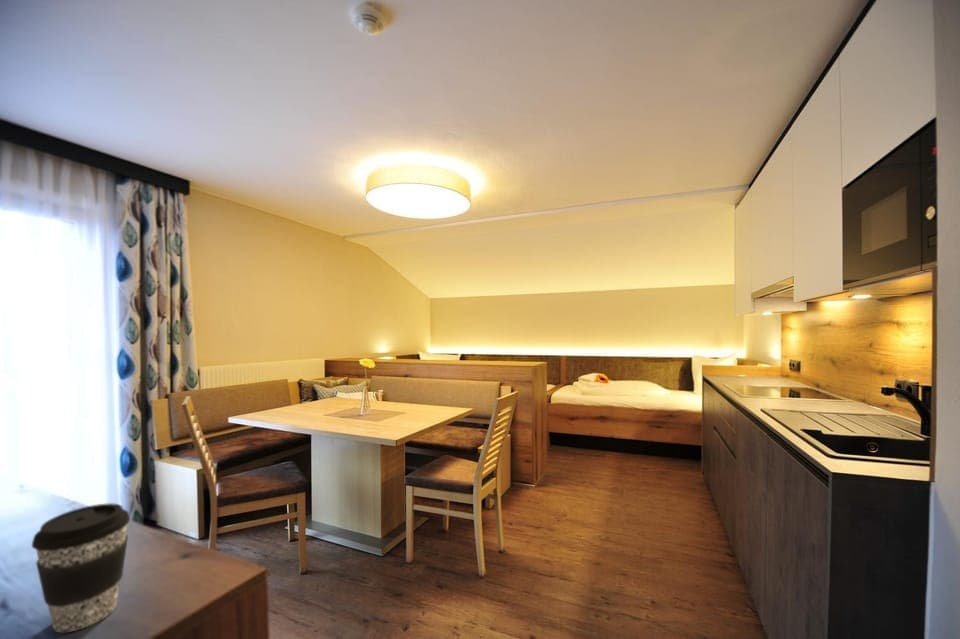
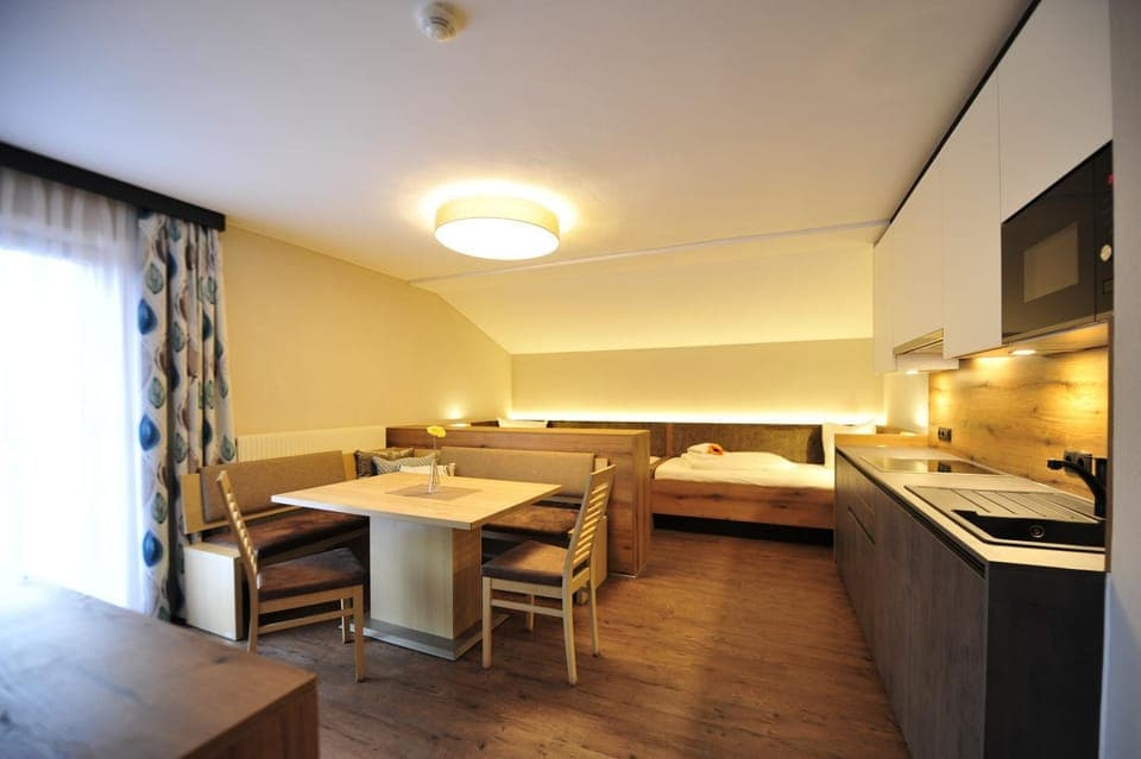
- coffee cup (84, 566)
